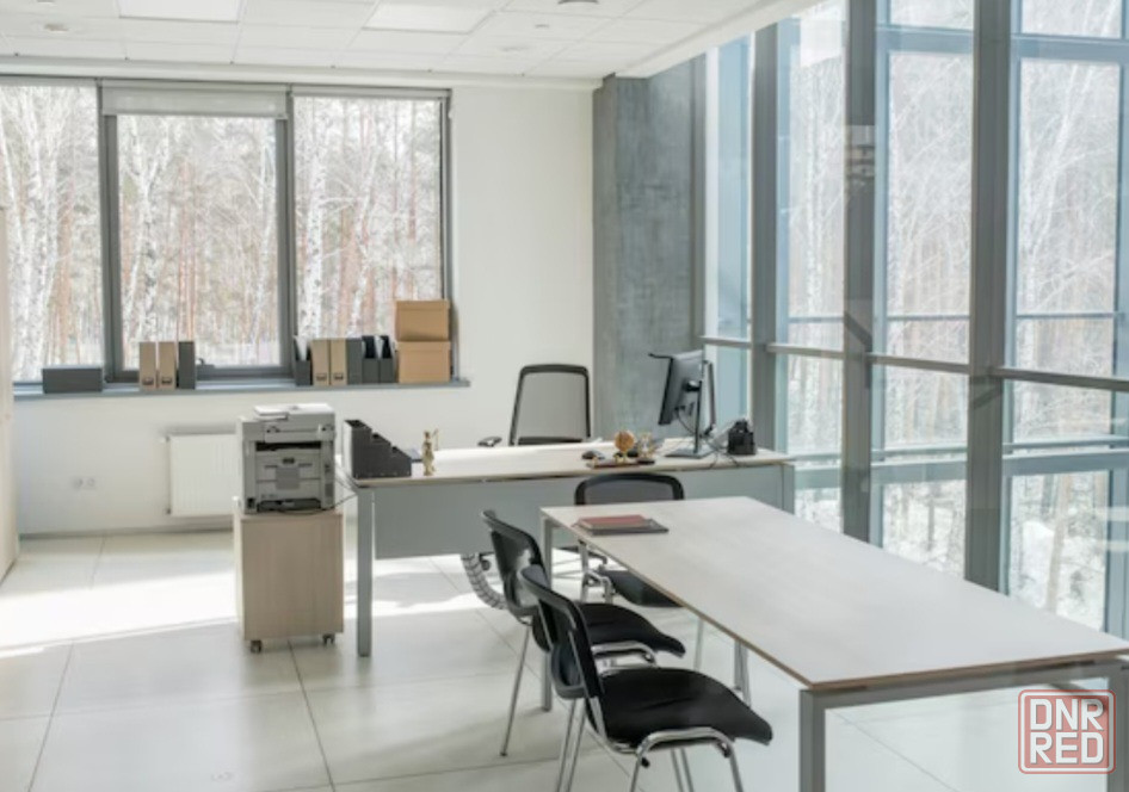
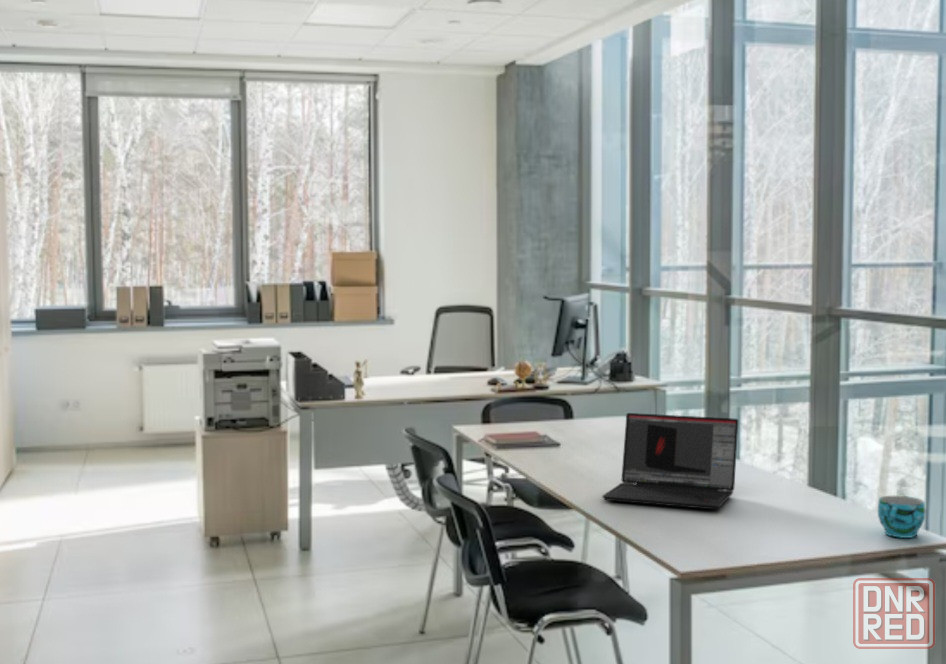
+ cup (901, 518)
+ laptop (670, 459)
